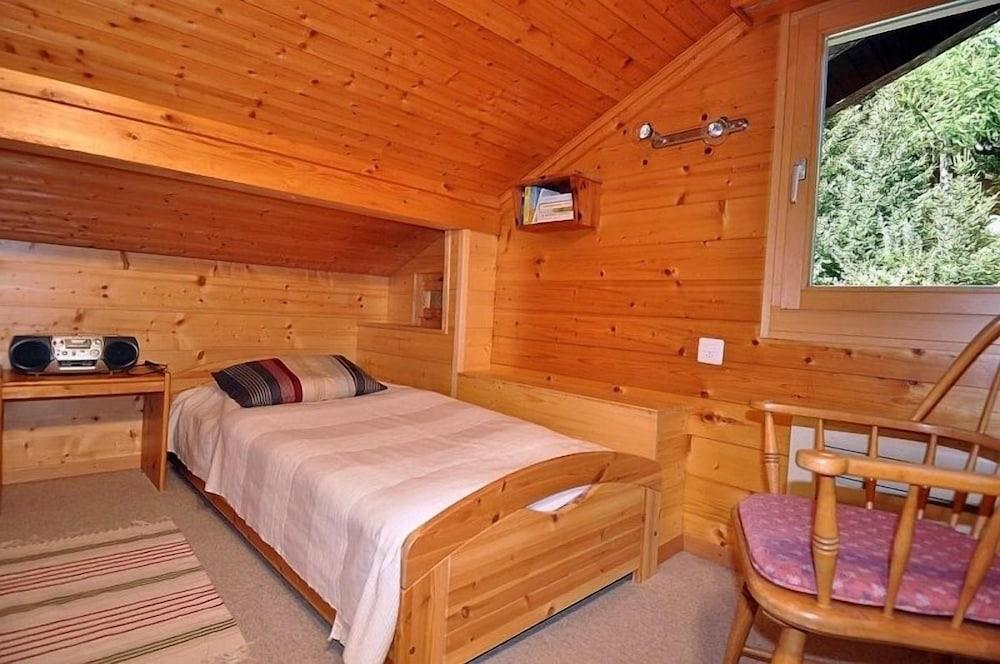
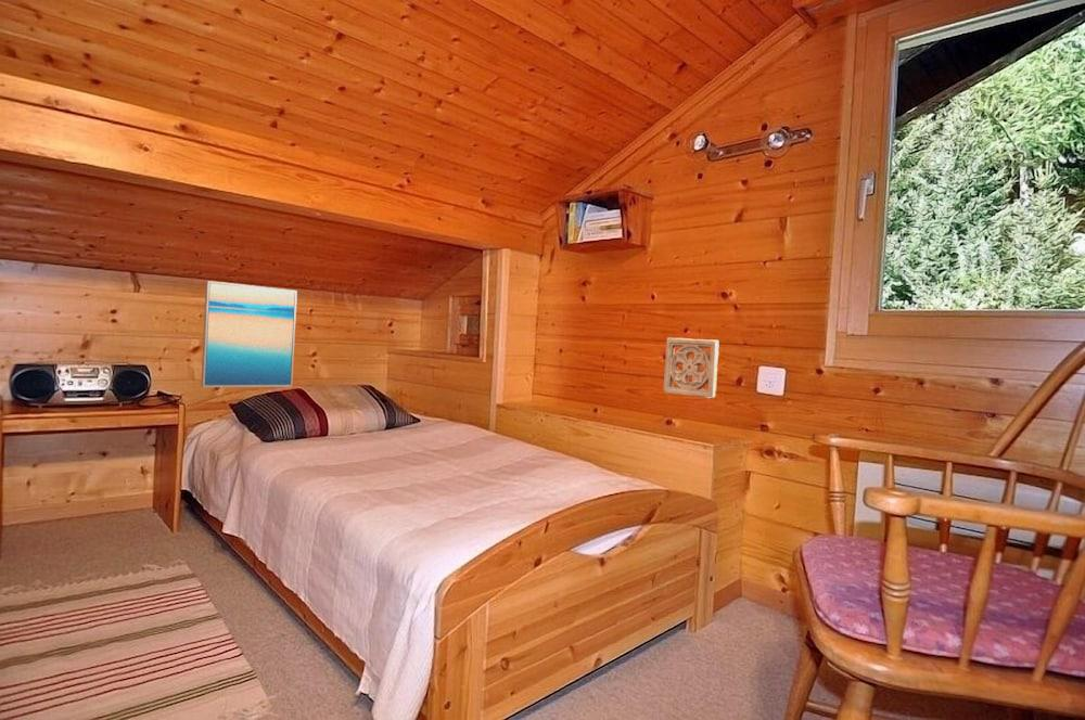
+ wall ornament (691, 367)
+ wall art (251, 336)
